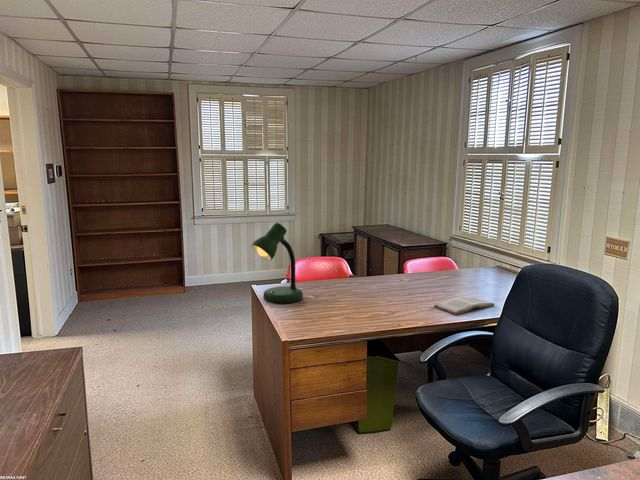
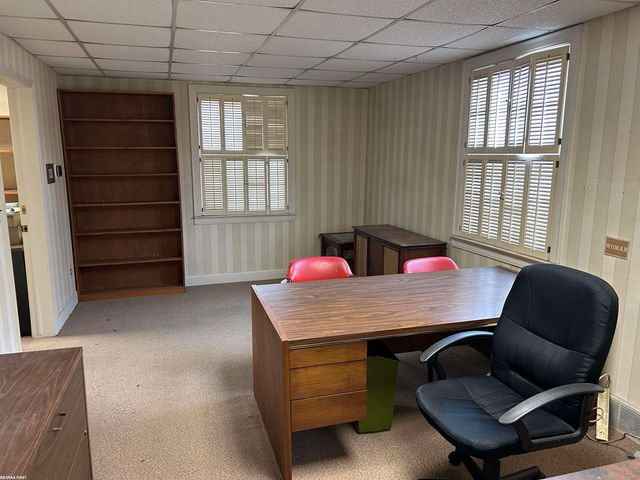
- desk lamp (273, 257)
- book (464, 303)
